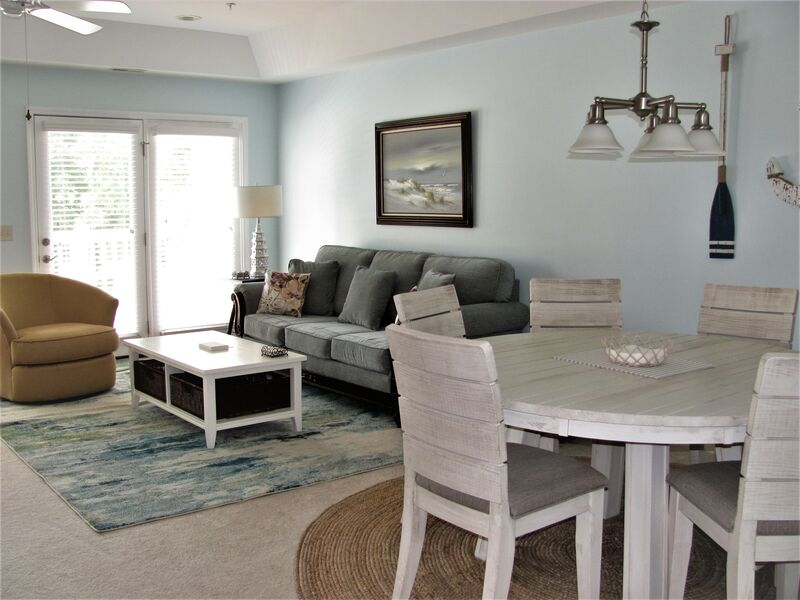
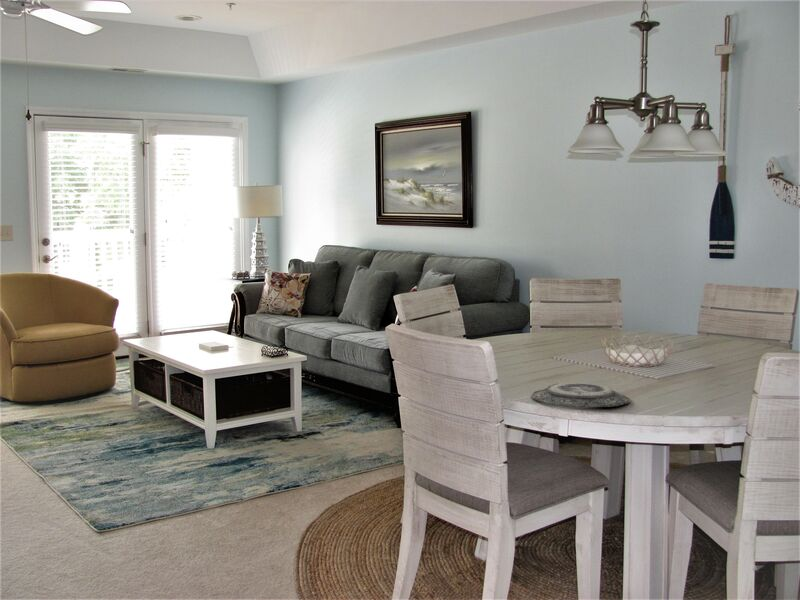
+ plate (580, 392)
